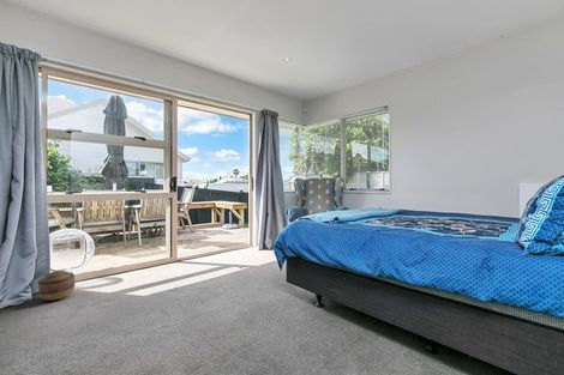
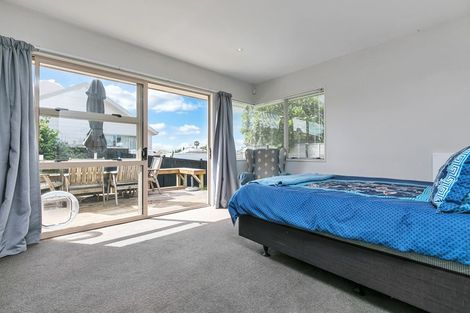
- basket (56, 284)
